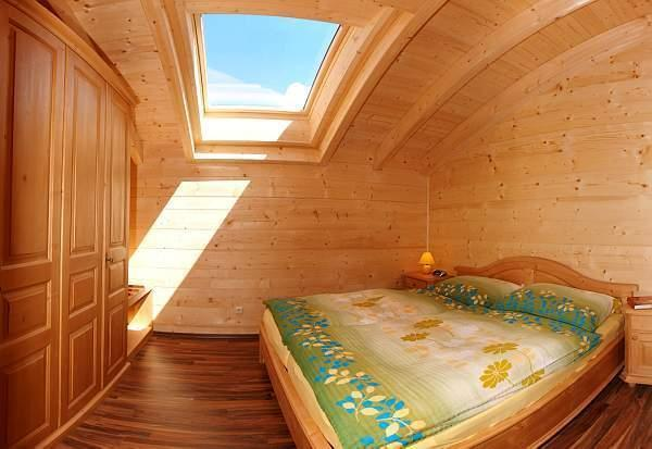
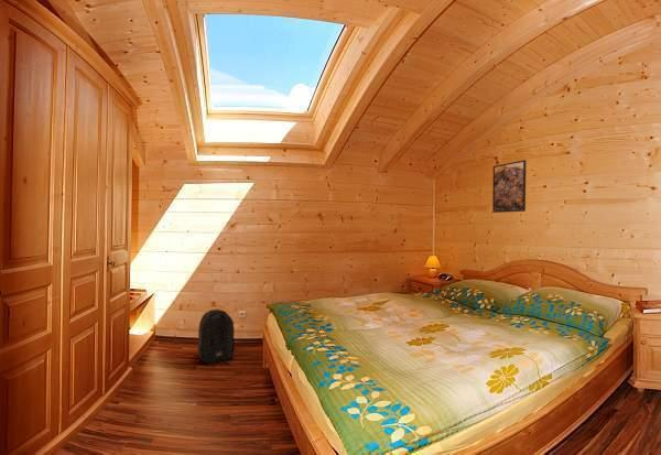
+ backpack (216, 334)
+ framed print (508, 187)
